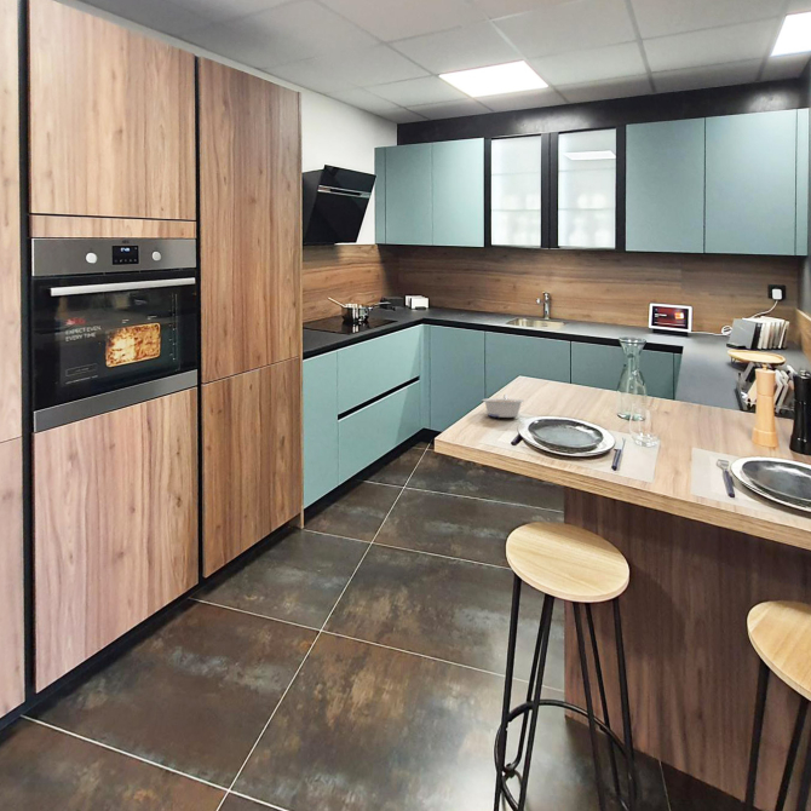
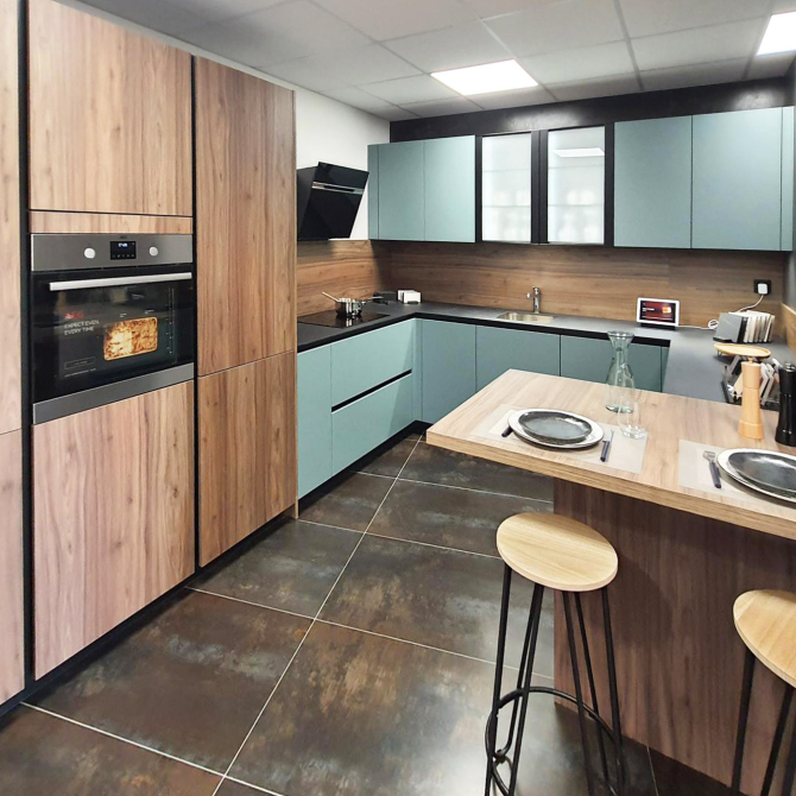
- legume (501, 406)
